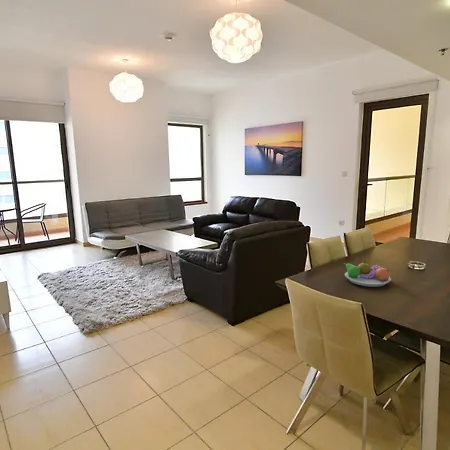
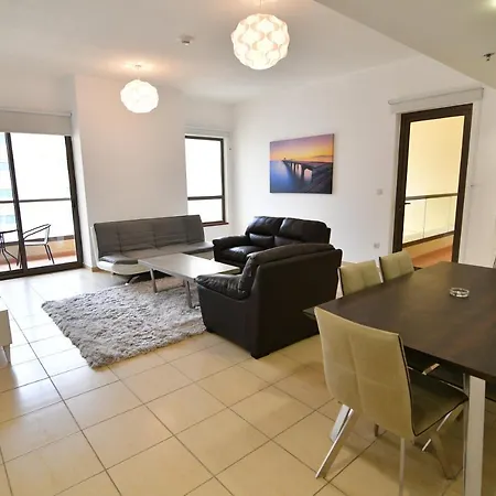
- fruit bowl (366, 271)
